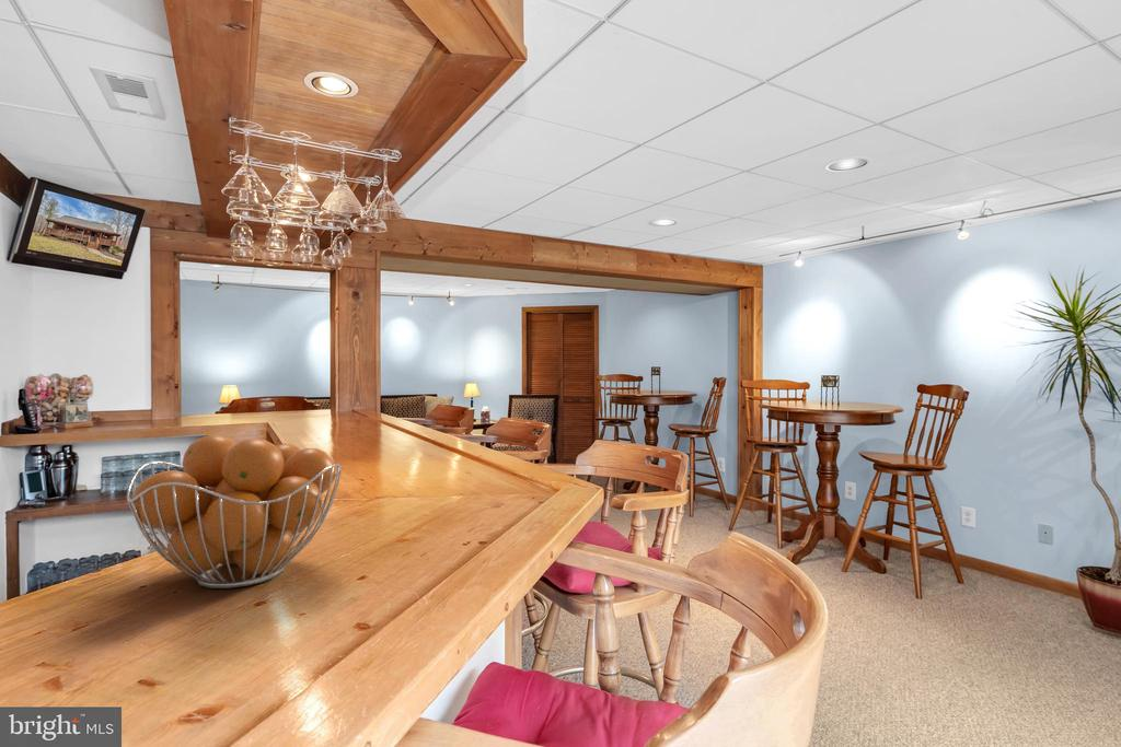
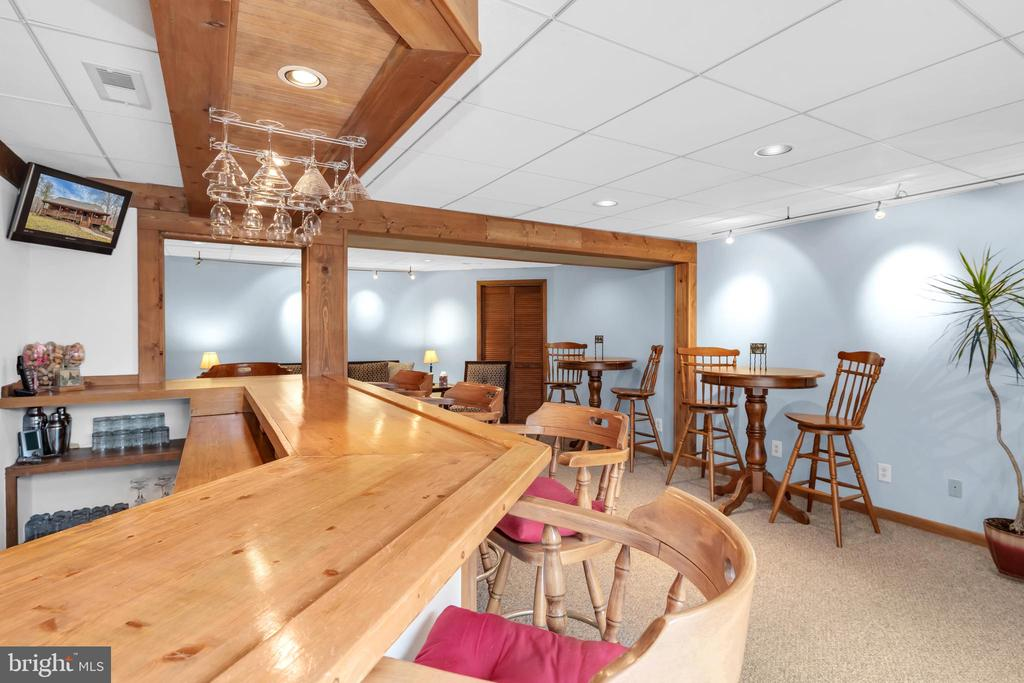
- fruit basket (242, 504)
